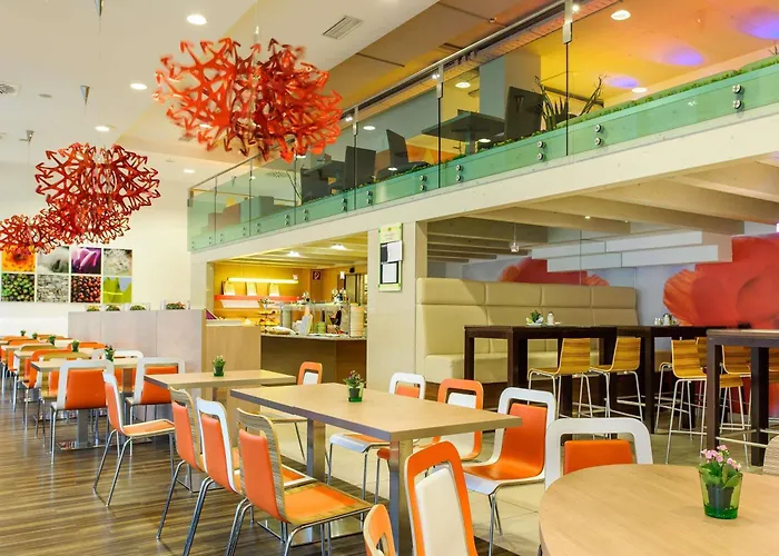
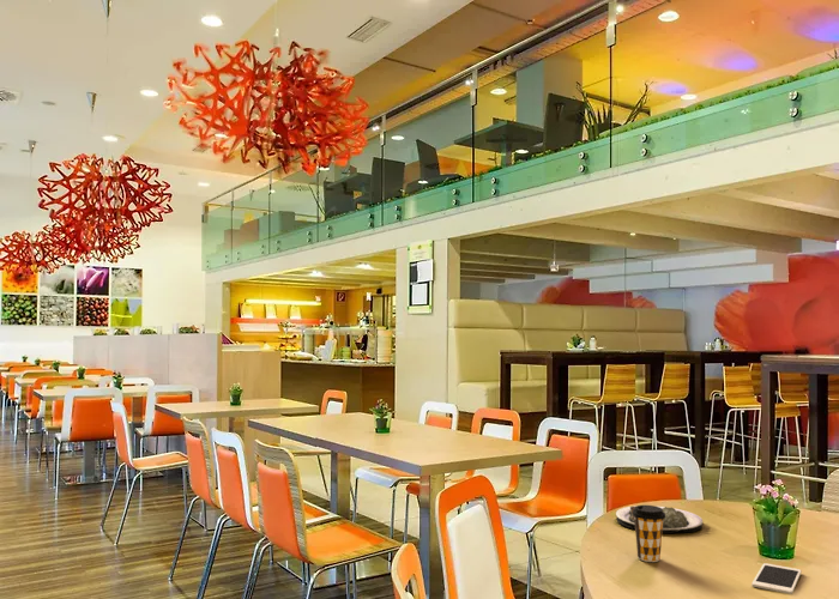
+ coffee cup (648, 533)
+ plate (663, 520)
+ cell phone (777, 577)
